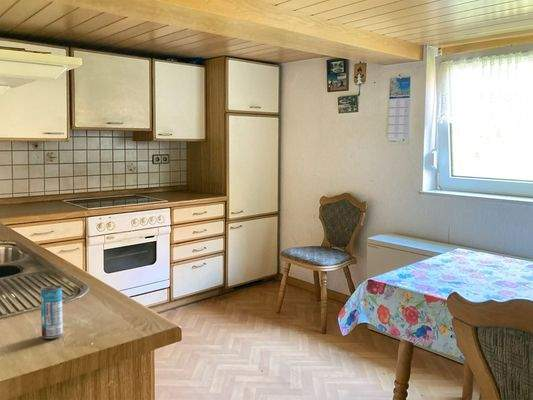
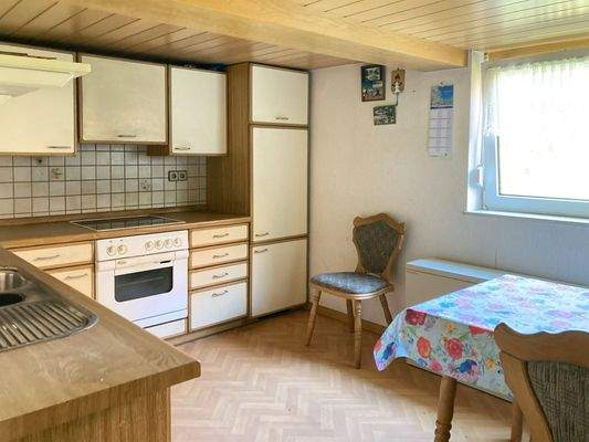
- beverage can (51, 311)
